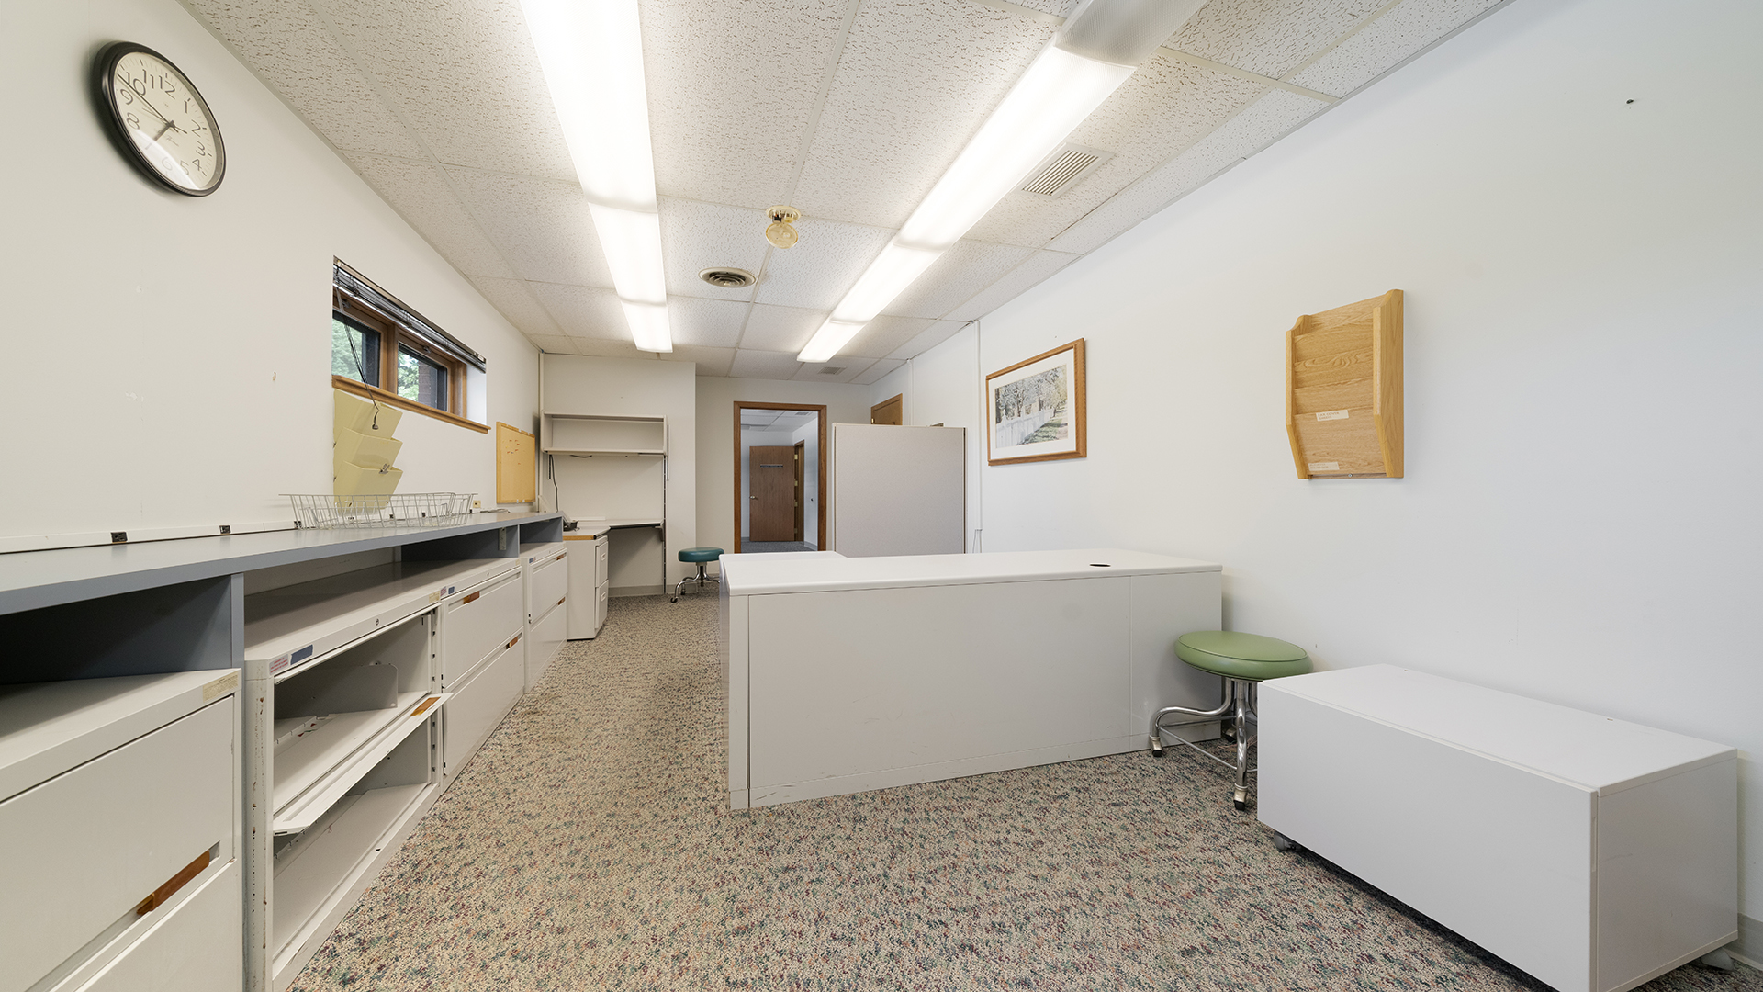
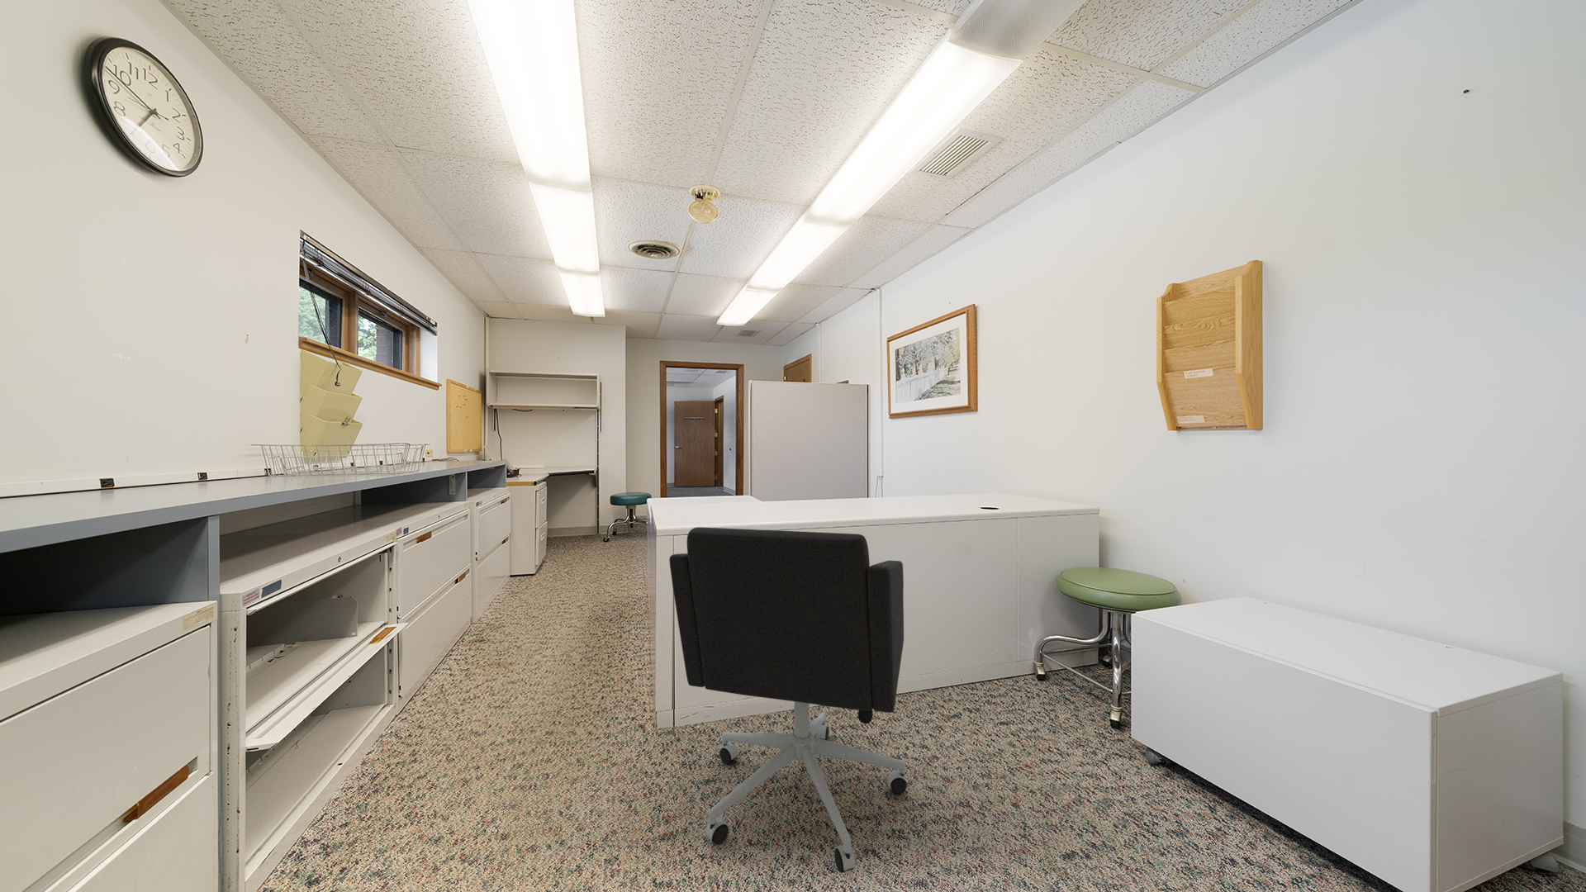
+ office chair (802, 653)
